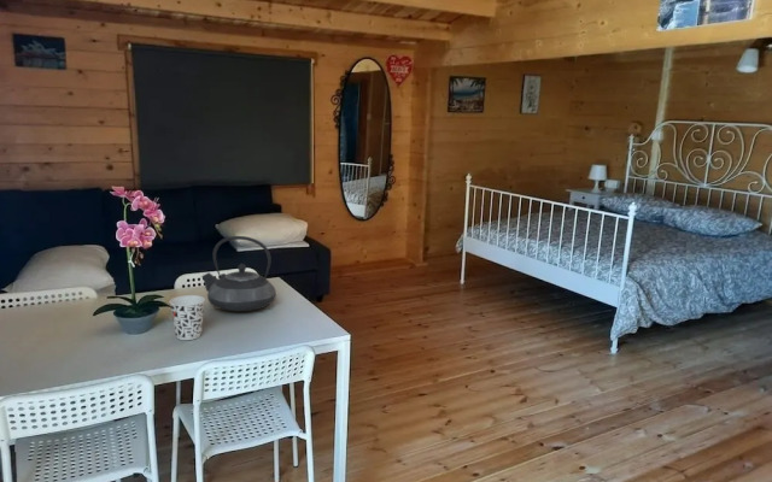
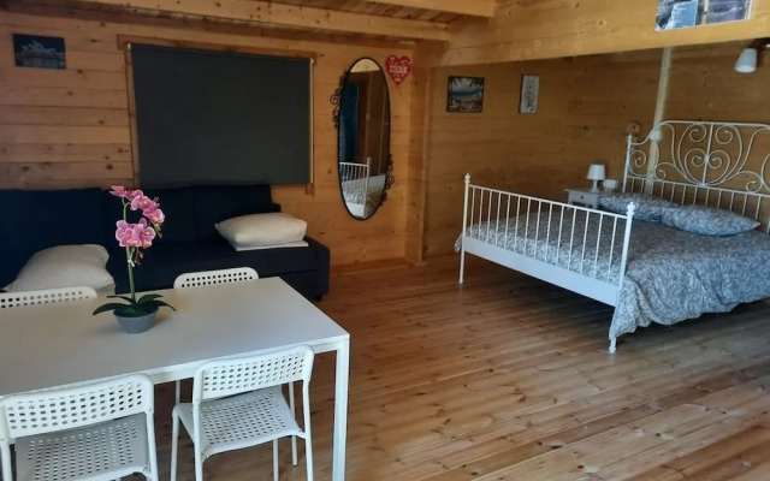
- teapot (236, 271)
- cup (187, 318)
